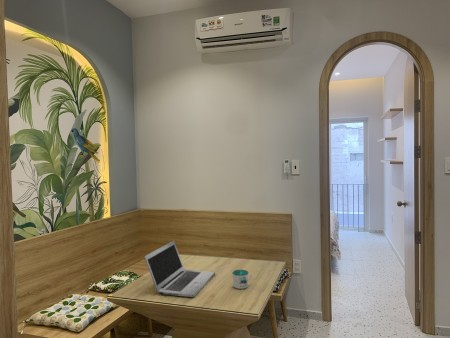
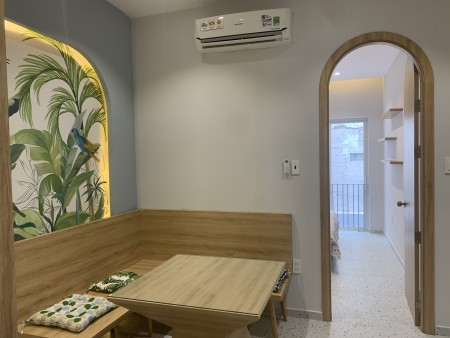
- mug (242, 278)
- laptop (182, 266)
